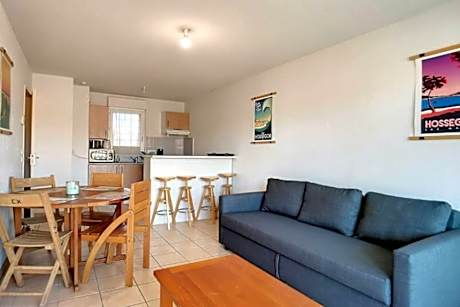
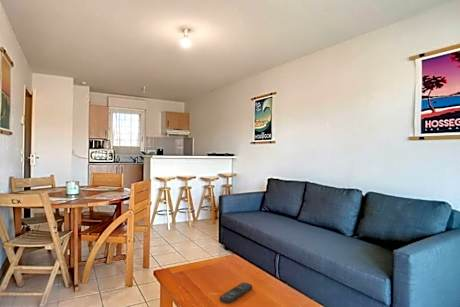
+ remote control (236, 292)
